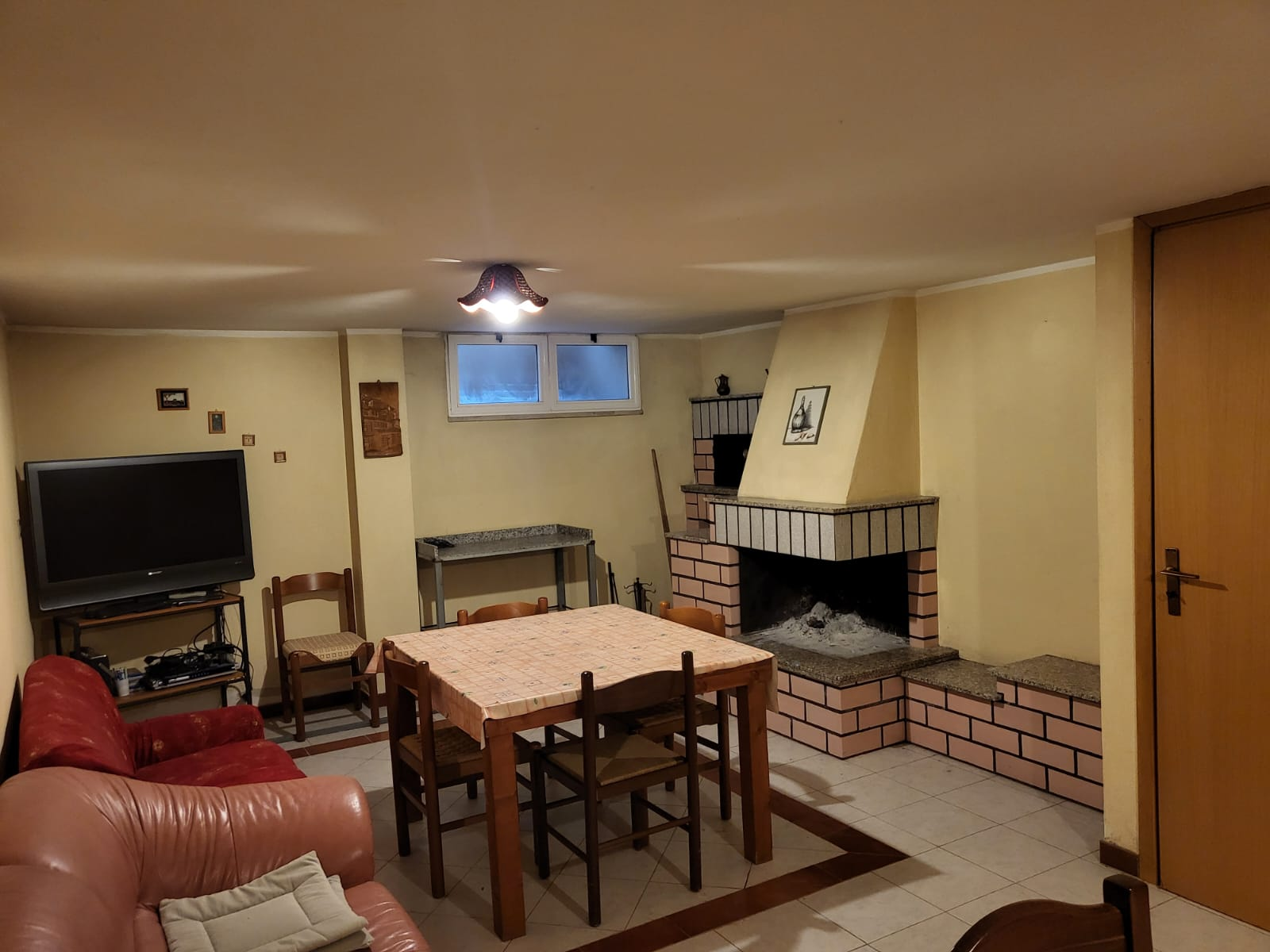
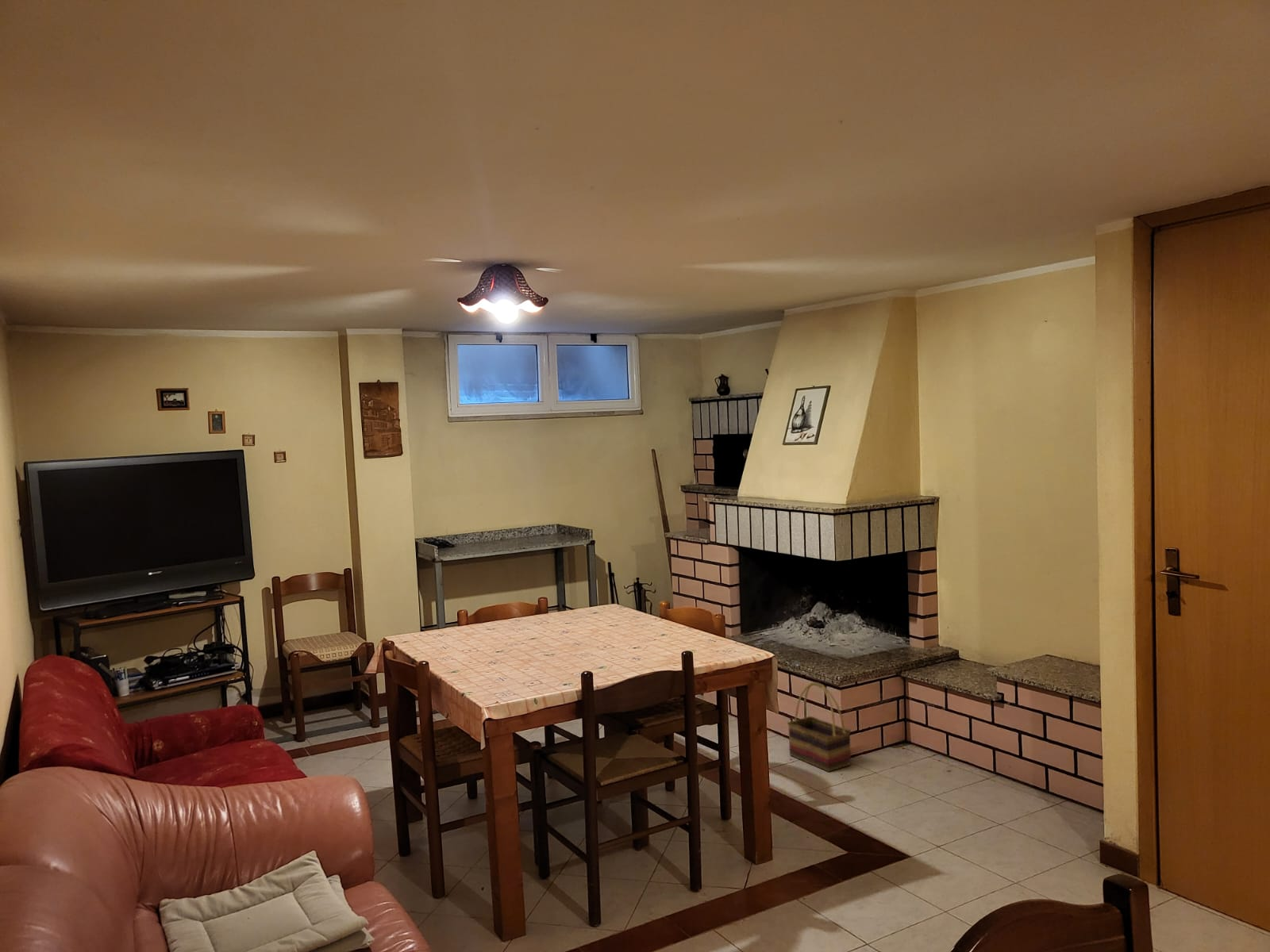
+ basket (818, 721)
